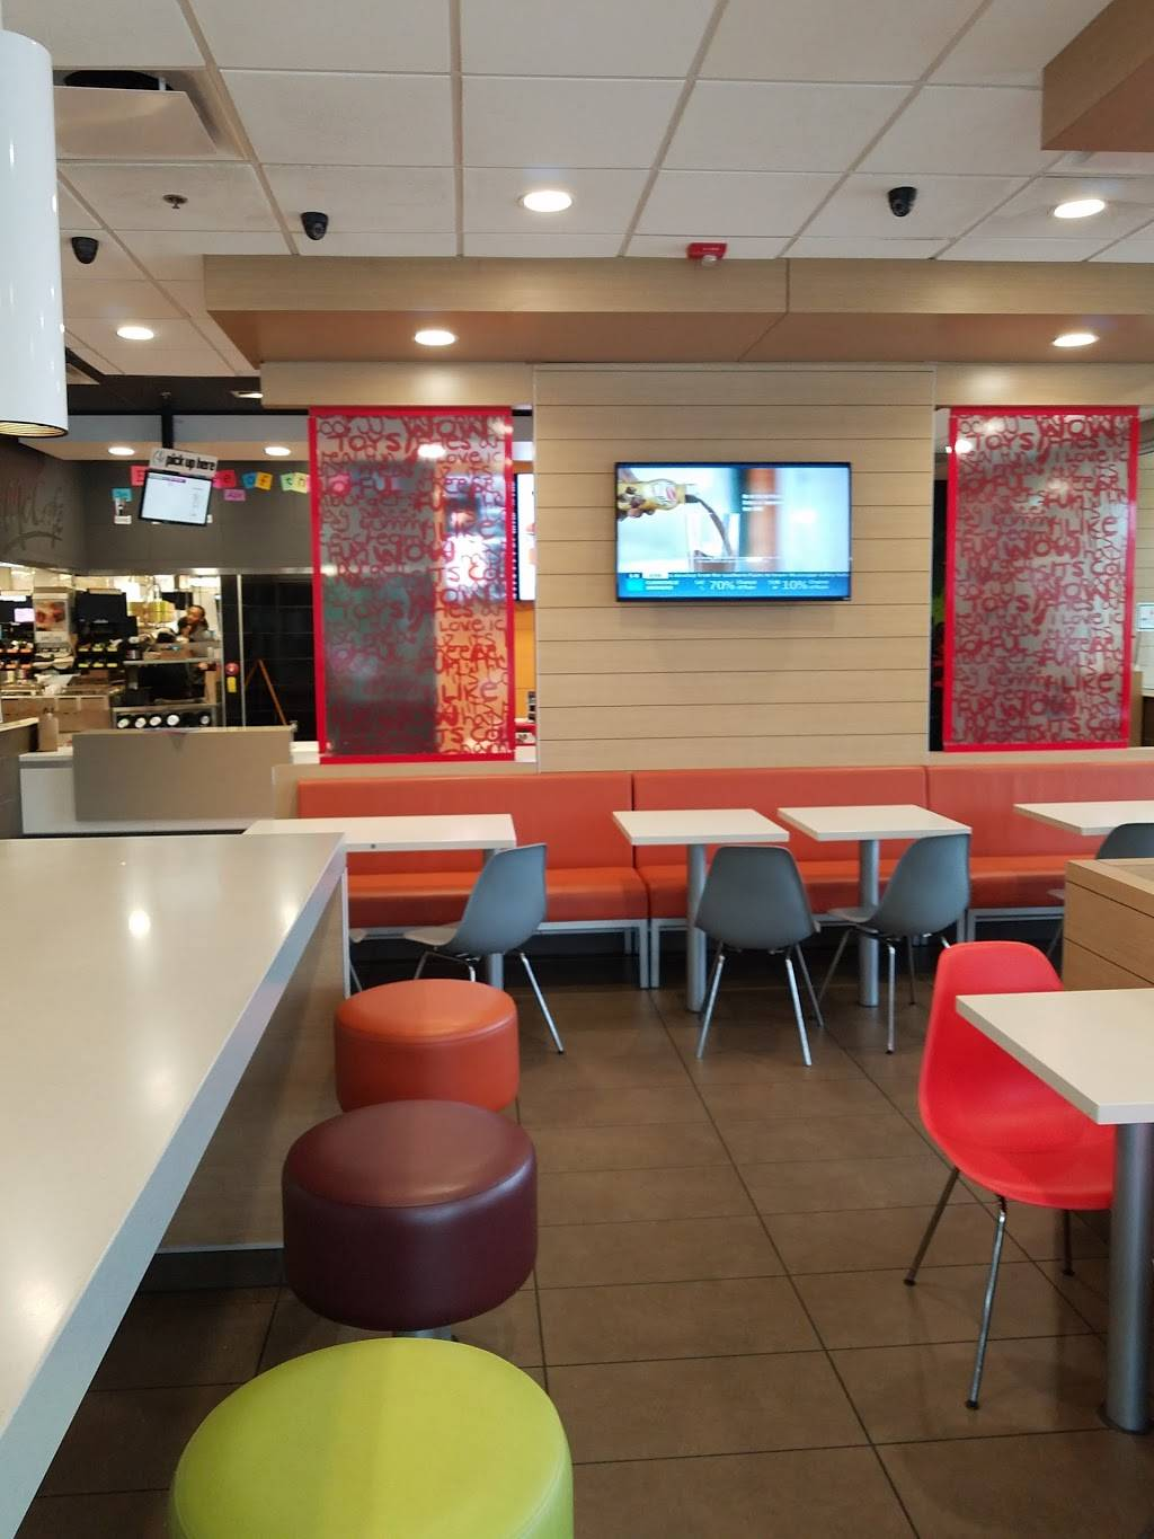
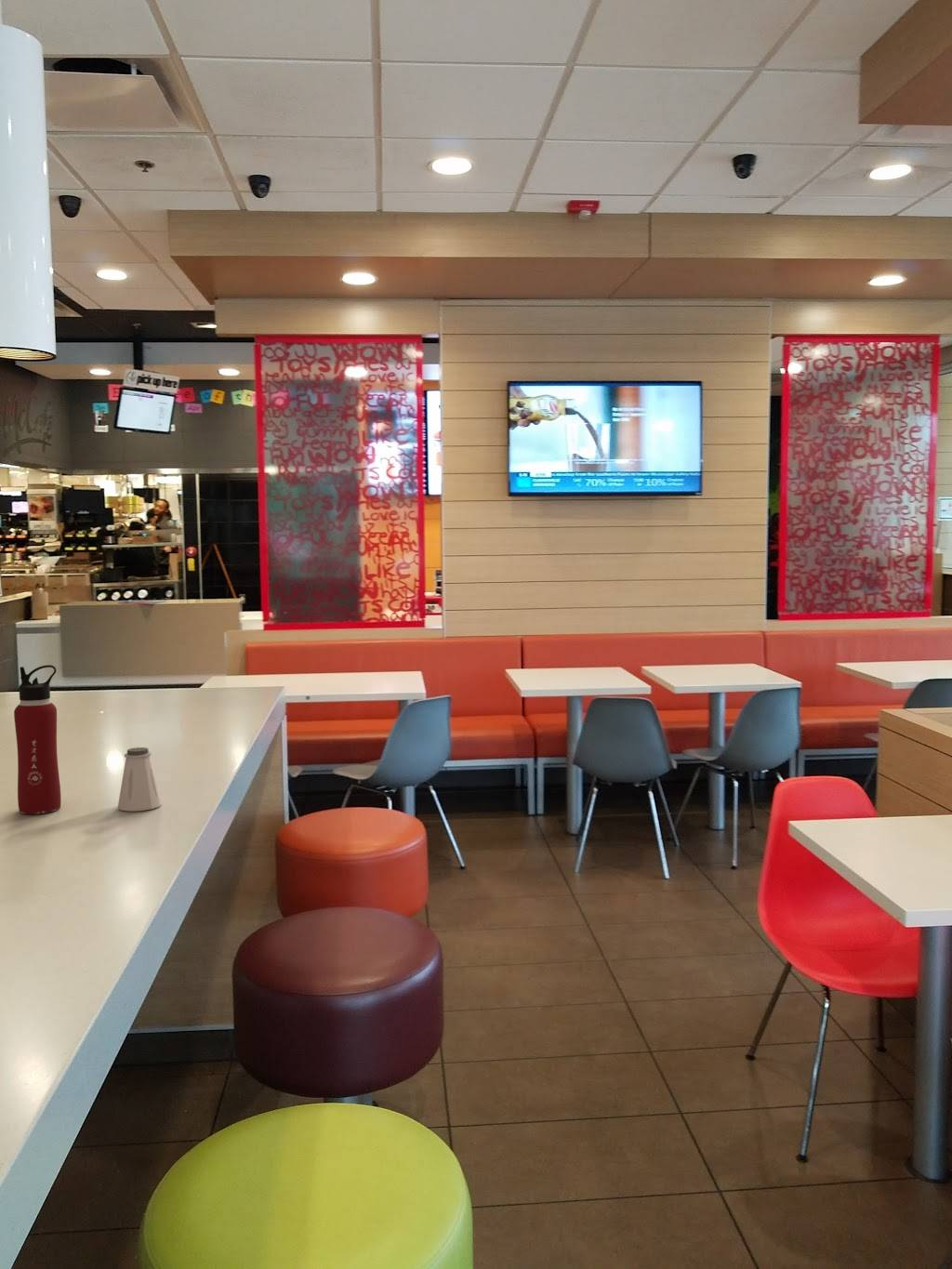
+ water bottle (36, 737)
+ saltshaker (139, 777)
